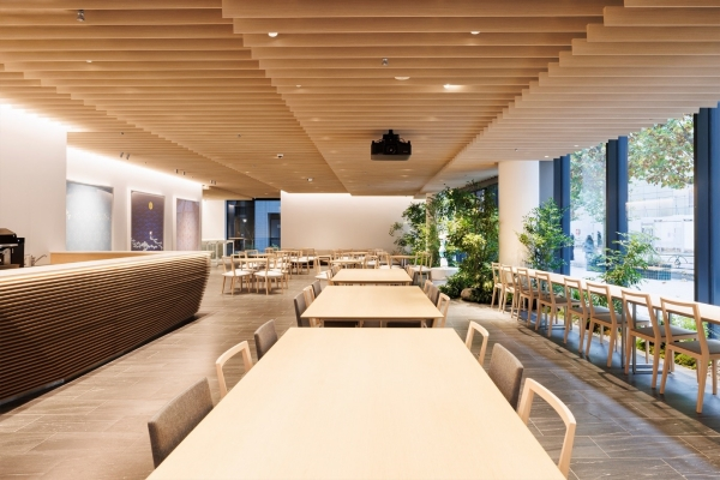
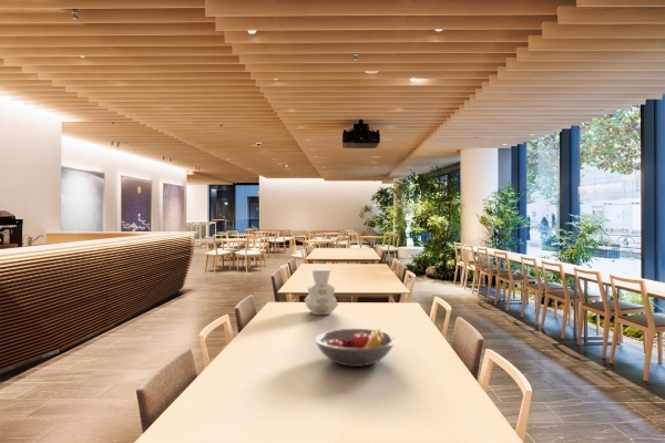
+ vase (320, 290)
+ fruit bowl (355, 346)
